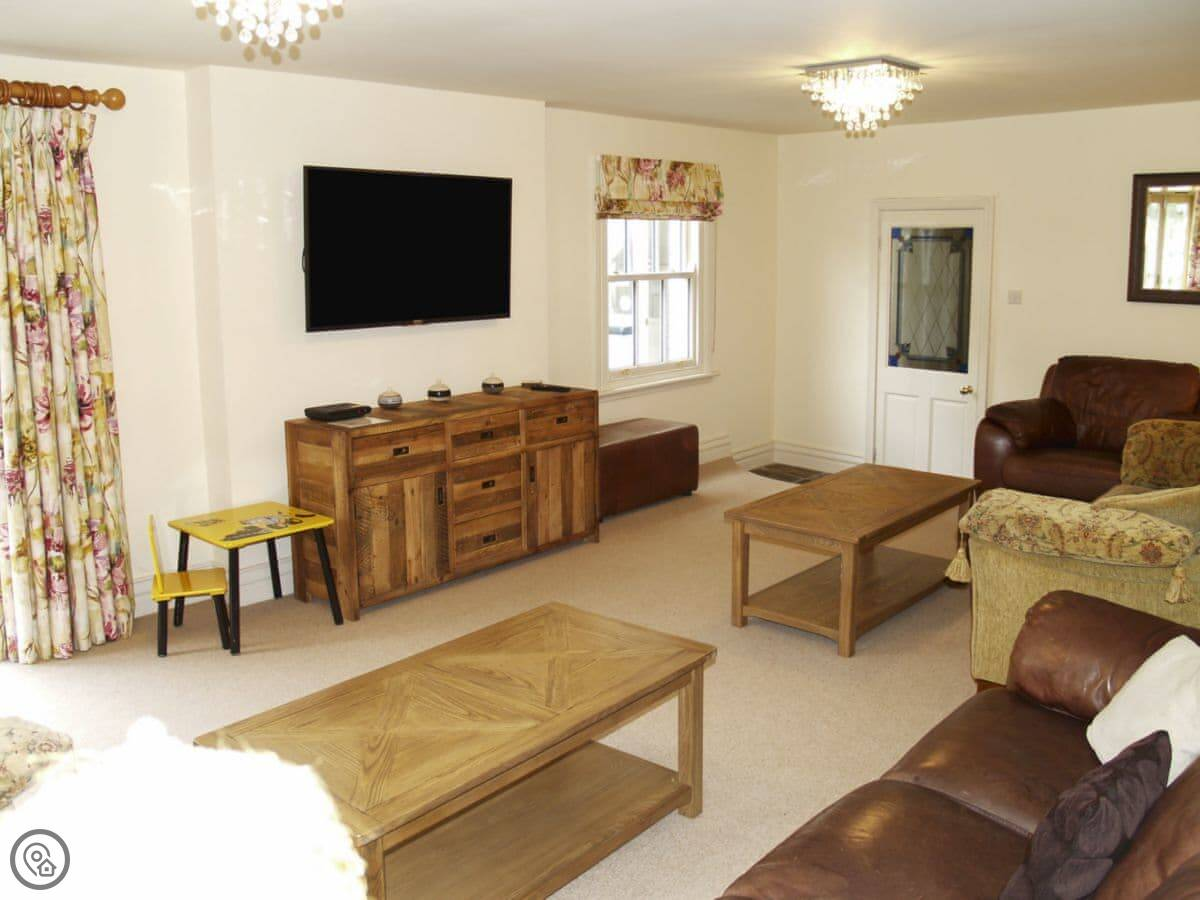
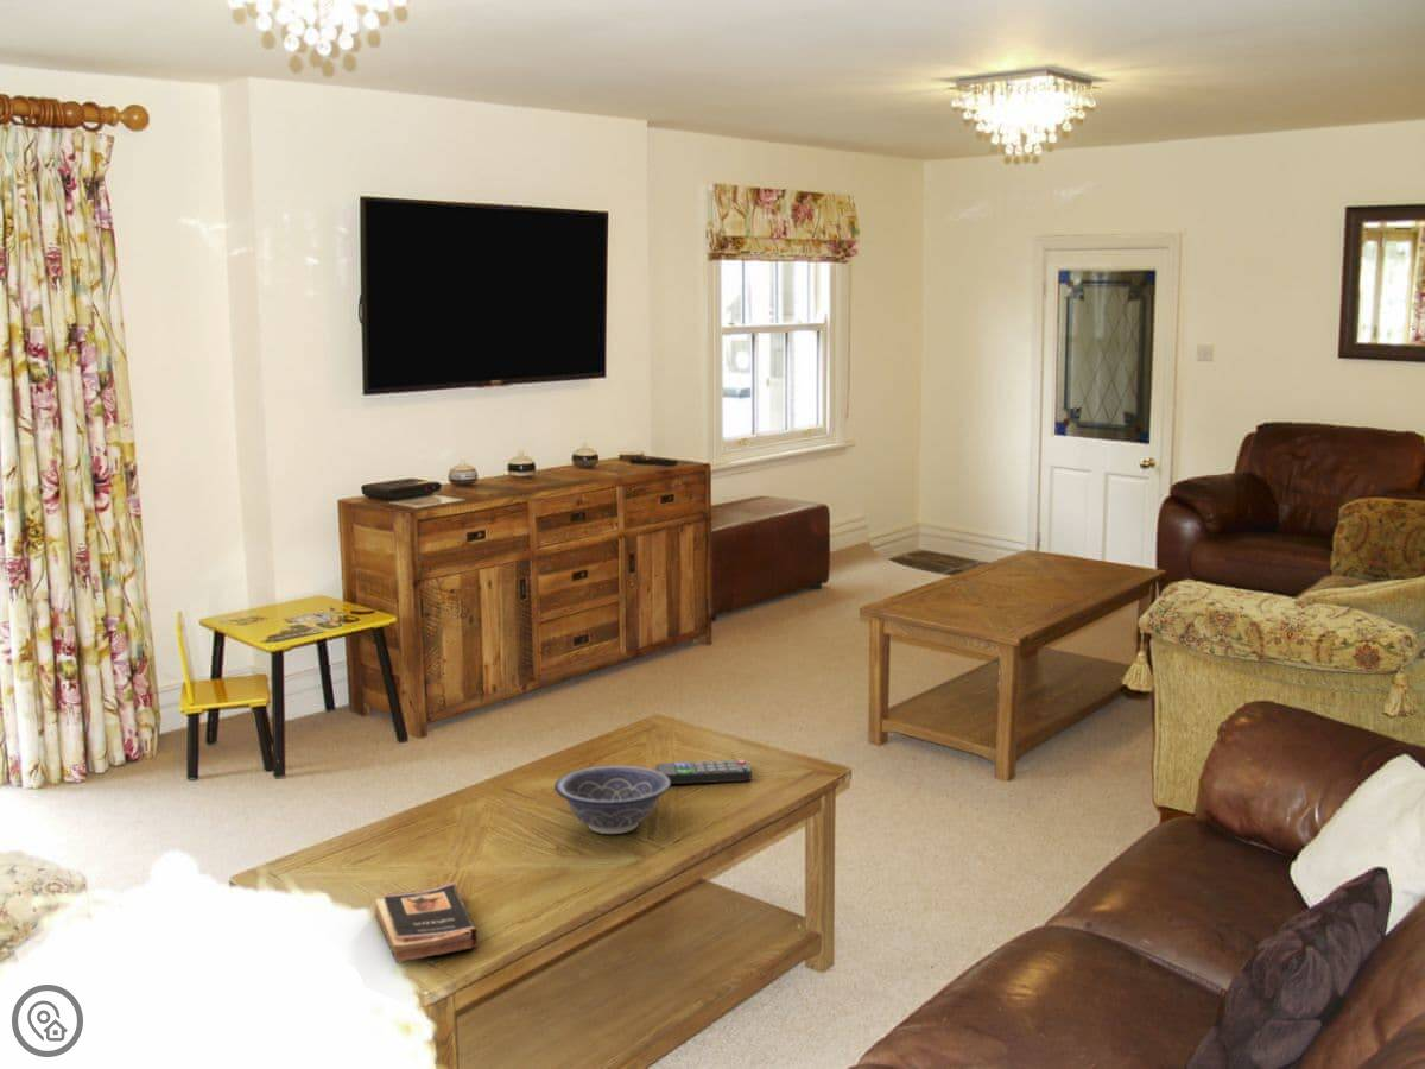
+ book (425, 919)
+ remote control (703, 771)
+ decorative bowl (613, 804)
